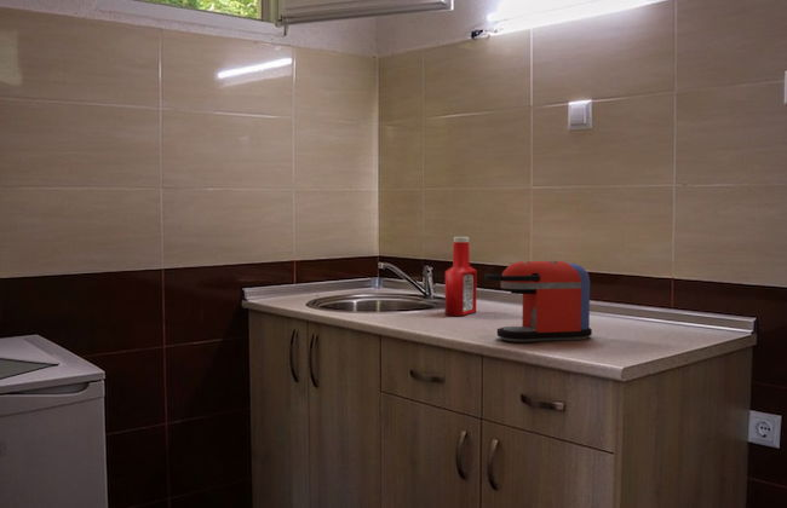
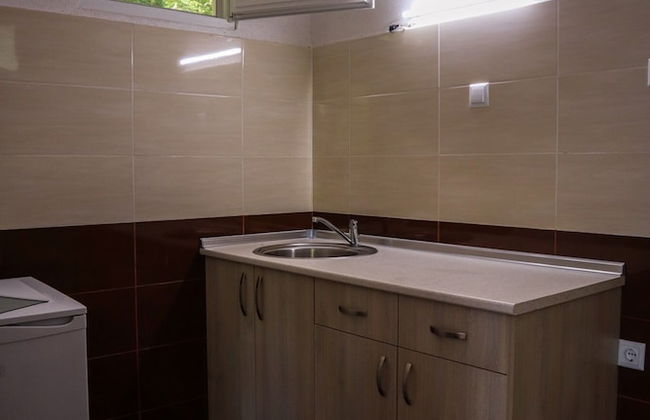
- soap bottle (460, 275)
- coffee maker (538, 299)
